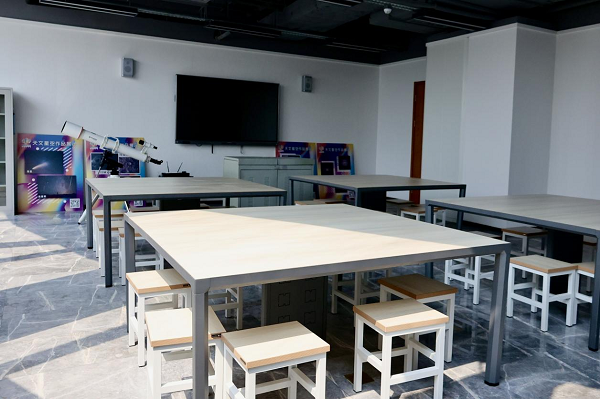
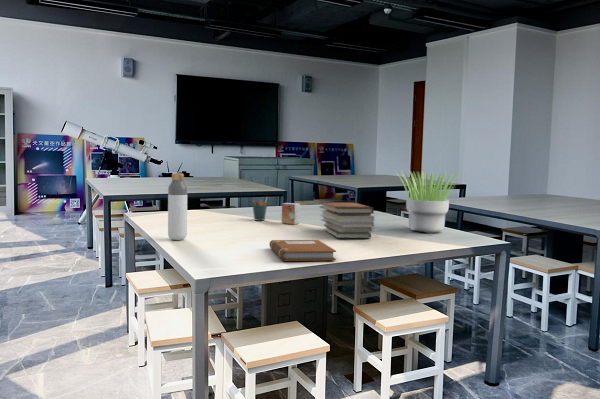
+ notebook (300, 249)
+ book stack (346, 219)
+ bottle (177, 206)
+ small box (290, 213)
+ pen holder (259, 208)
+ potted plant (427, 200)
